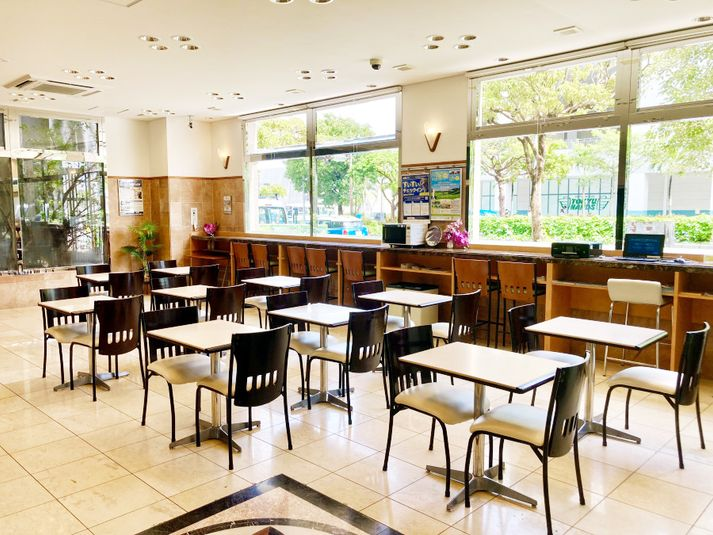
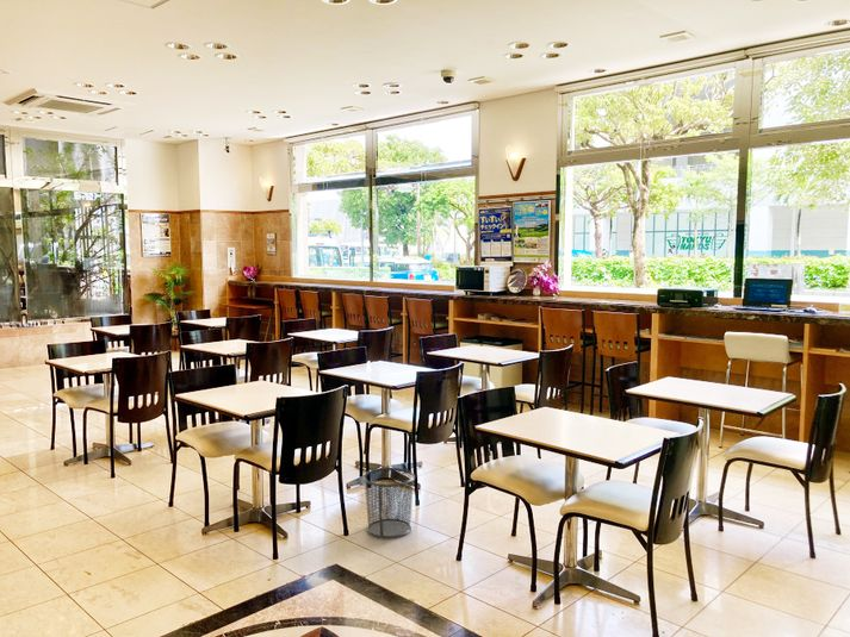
+ trash can (389, 502)
